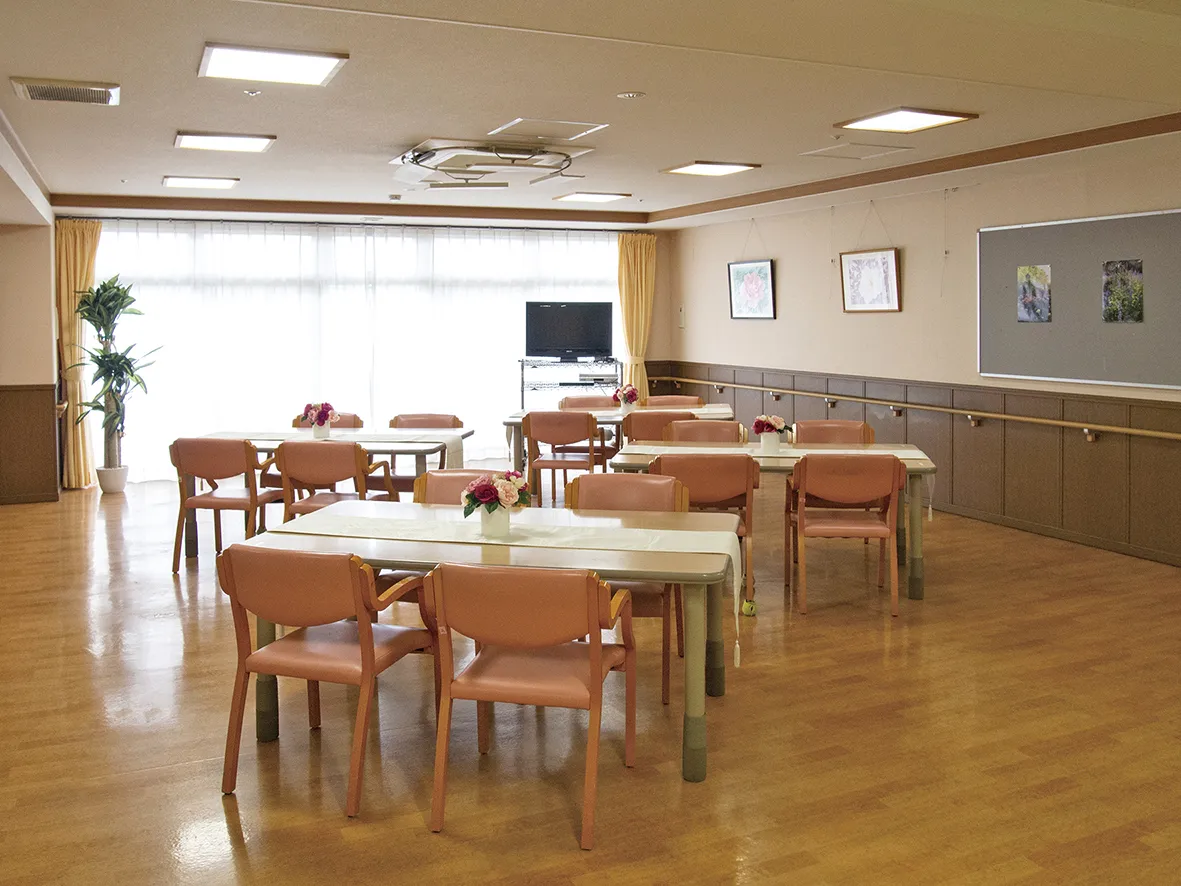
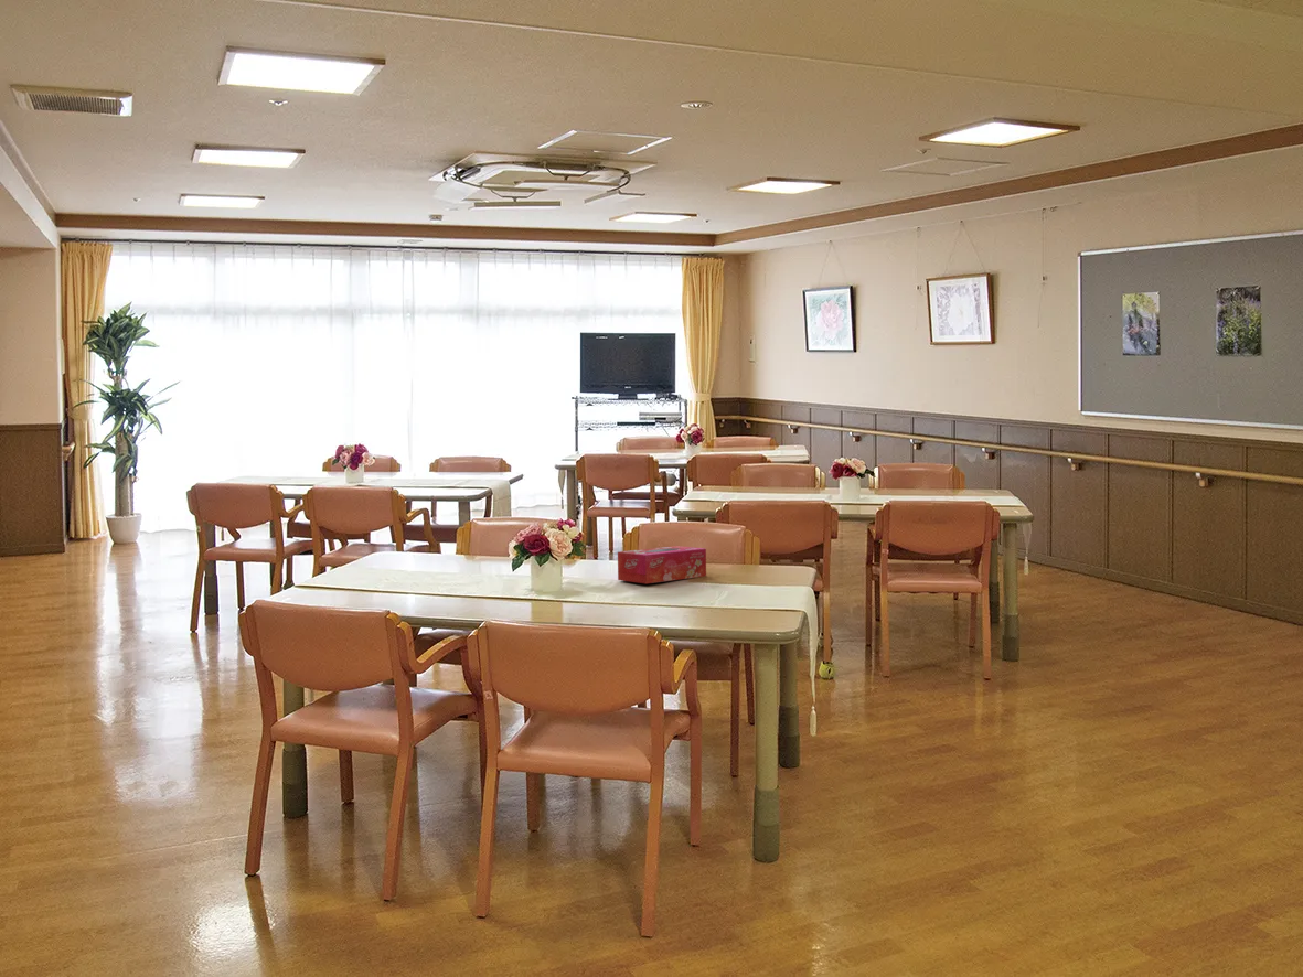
+ tissue box (662, 563)
